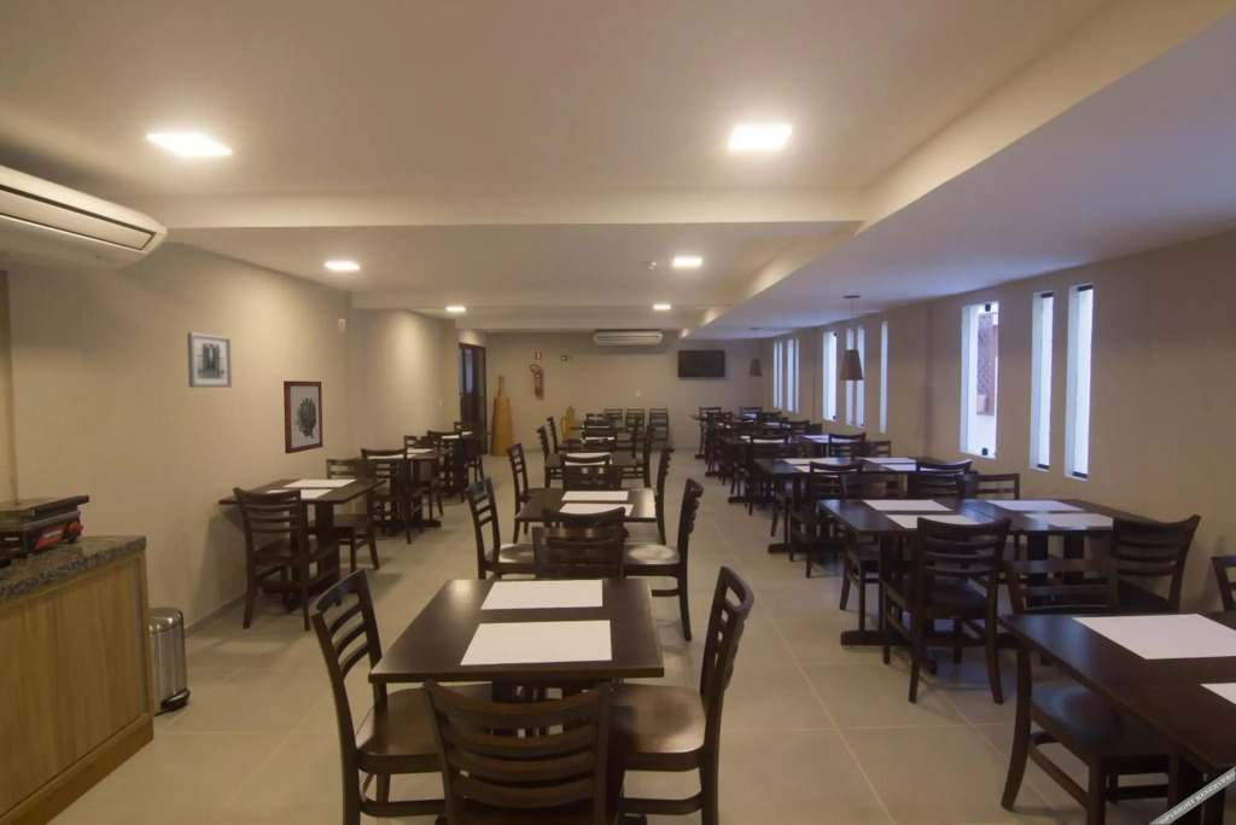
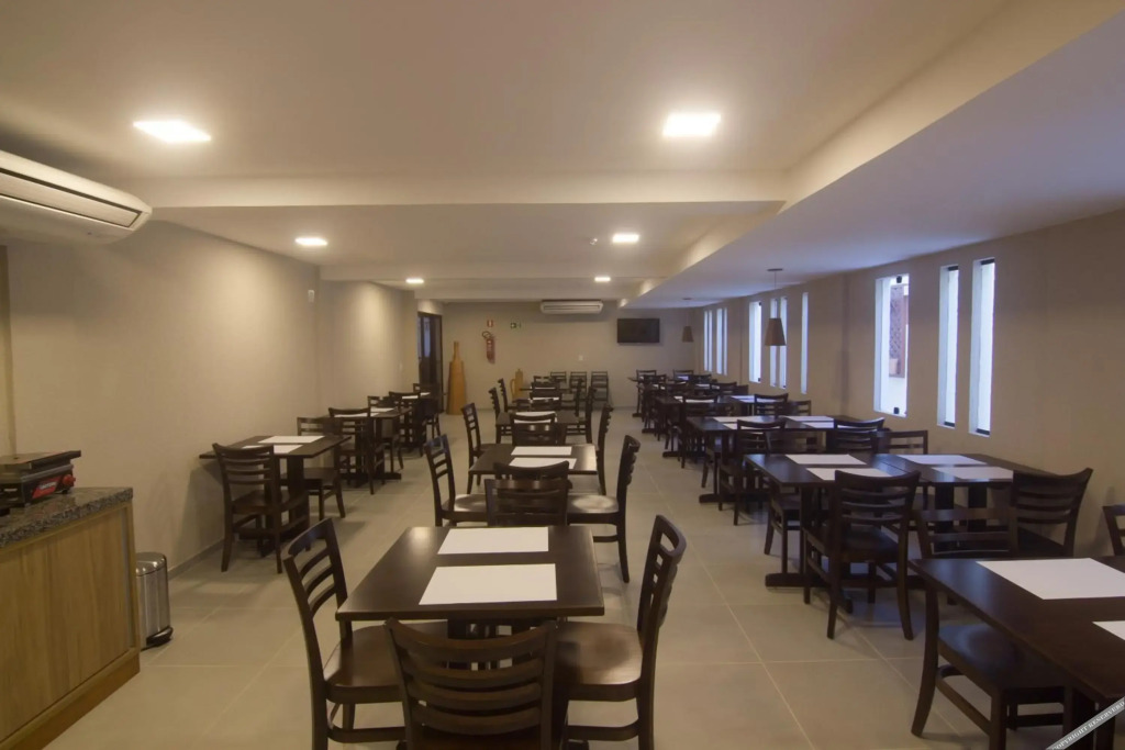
- wall art (304, 416)
- wall art (210, 361)
